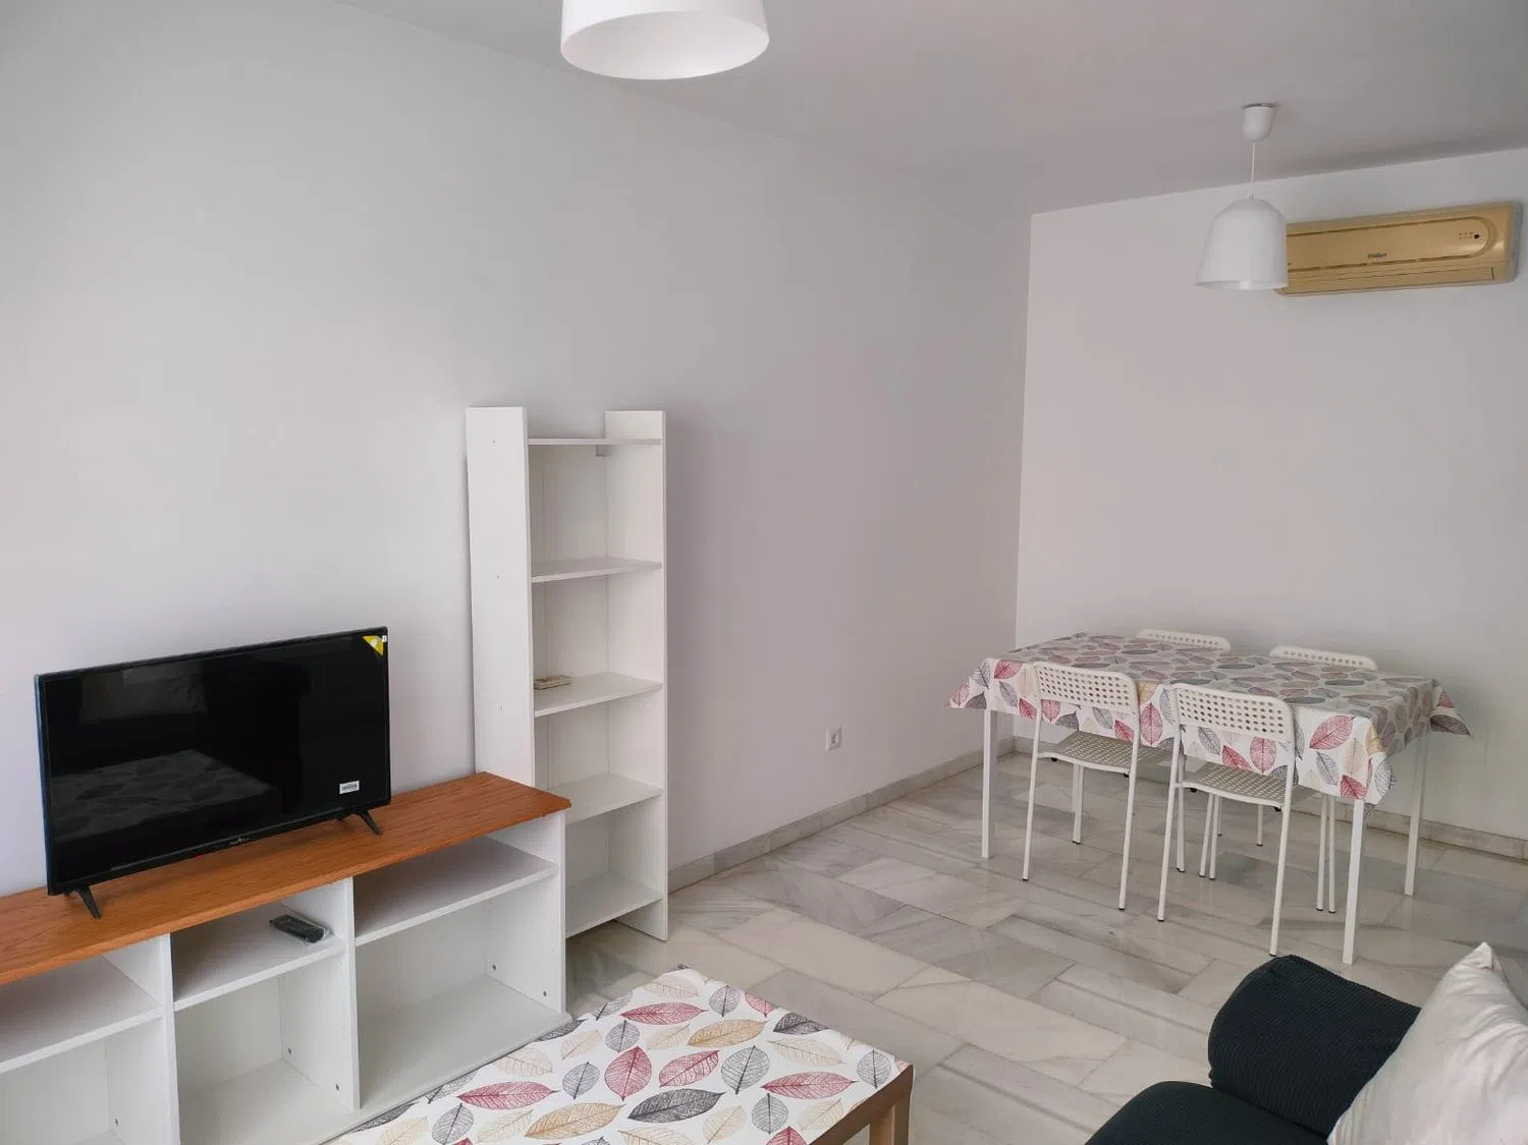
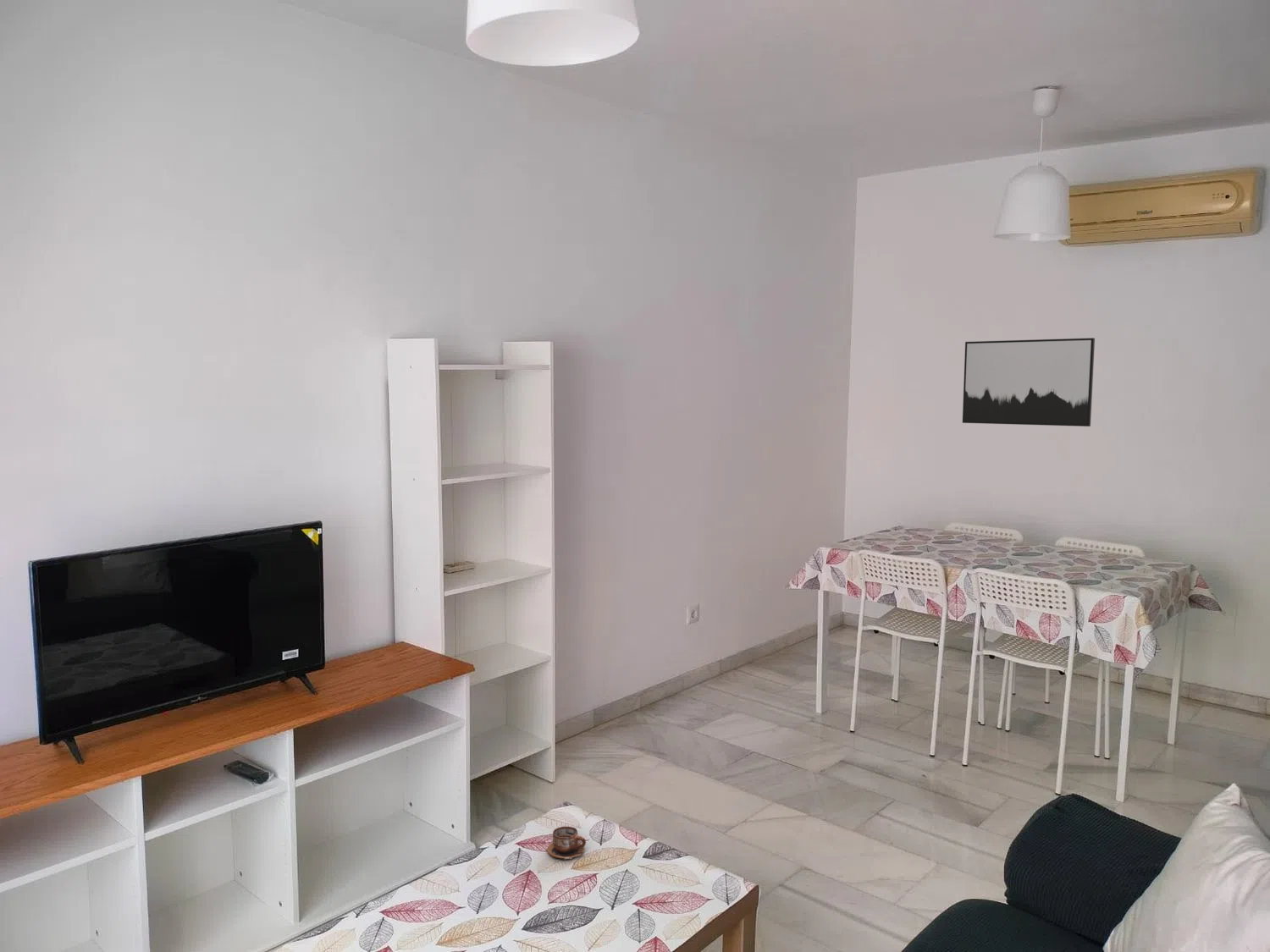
+ cup (566, 842)
+ wall art (1025, 382)
